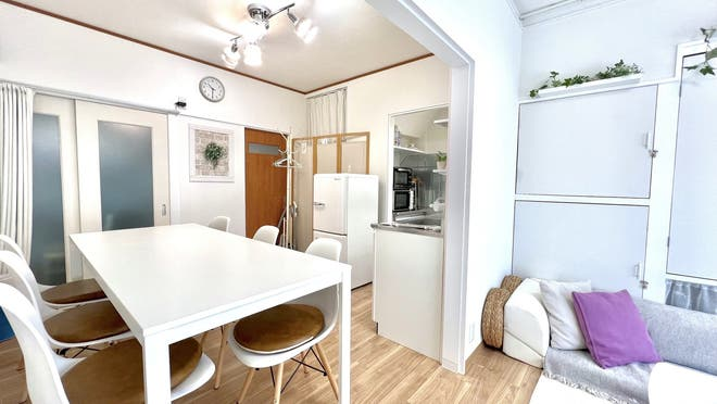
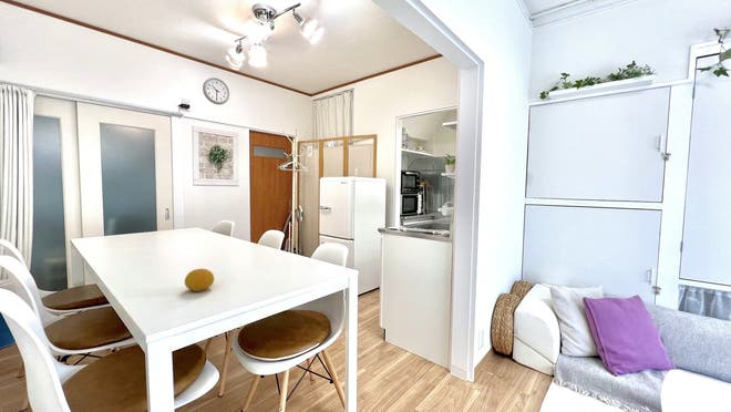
+ fruit (199, 279)
